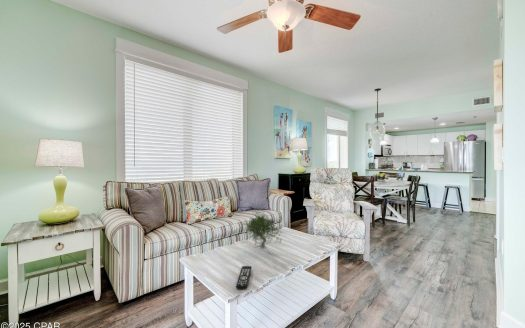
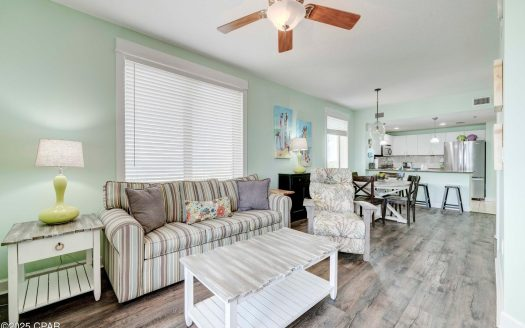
- plant (263, 230)
- remote control (244, 276)
